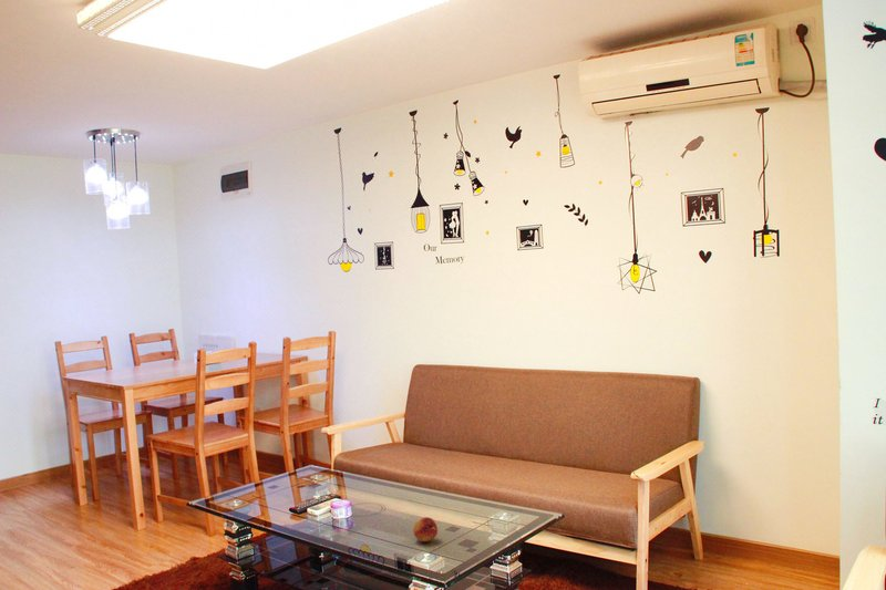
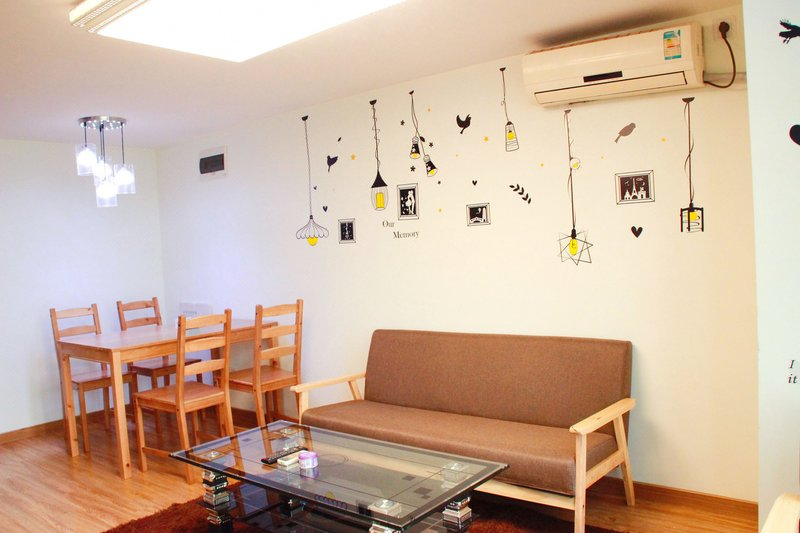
- fruit (424, 529)
